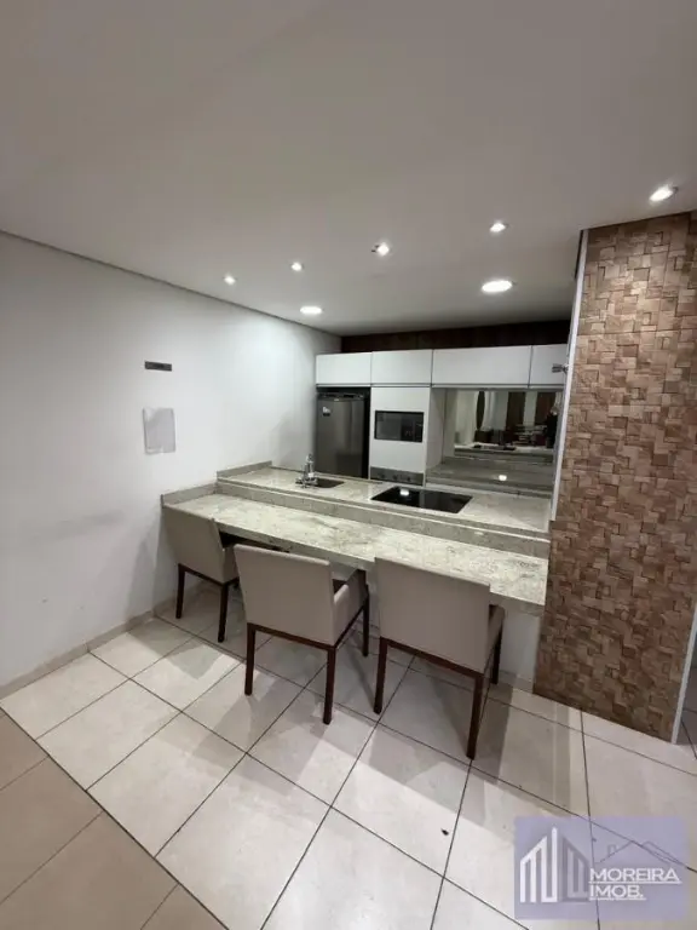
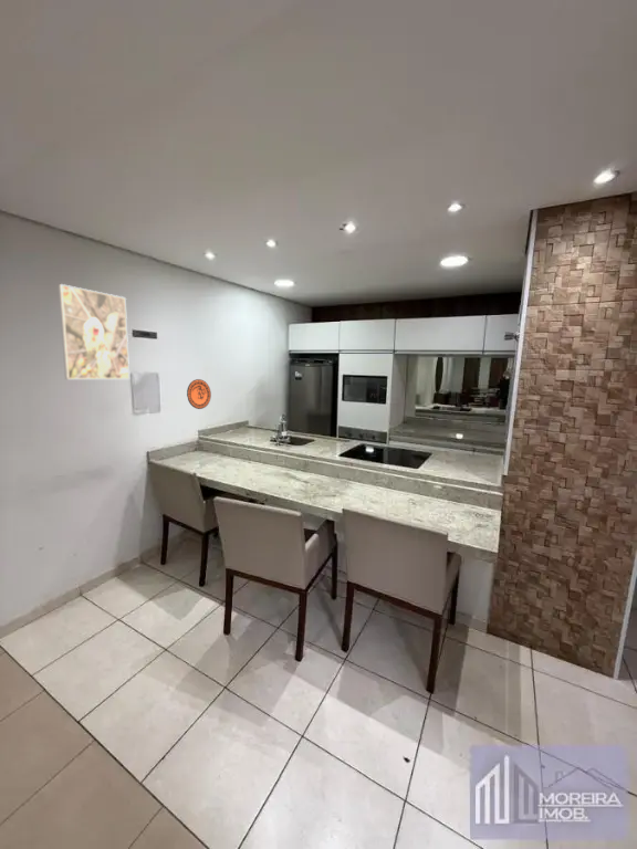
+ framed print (96, 336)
+ decorative plate (198, 394)
